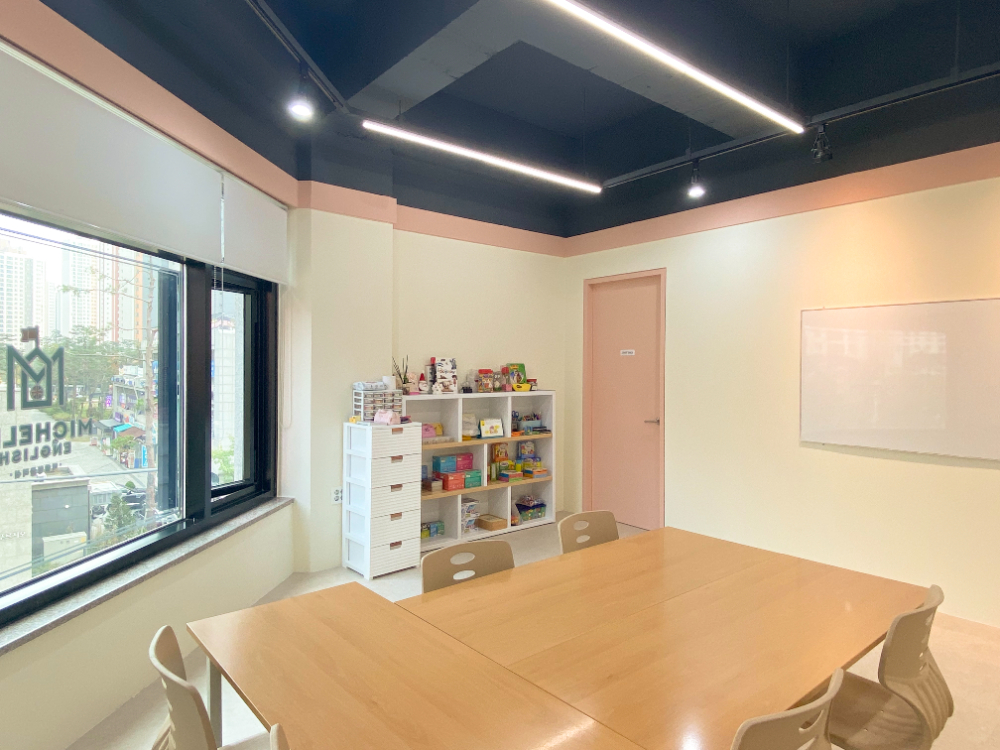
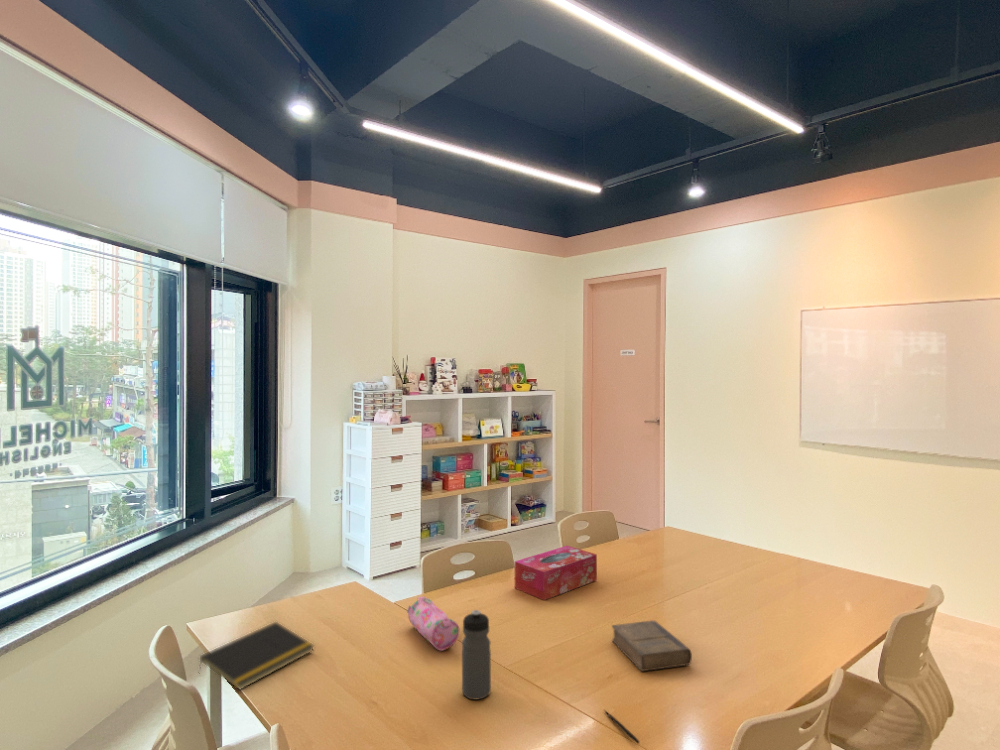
+ notepad (259, 652)
+ pencil case (432, 621)
+ water bottle (476, 651)
+ tissue box (556, 570)
+ pen (620, 724)
+ book (645, 639)
